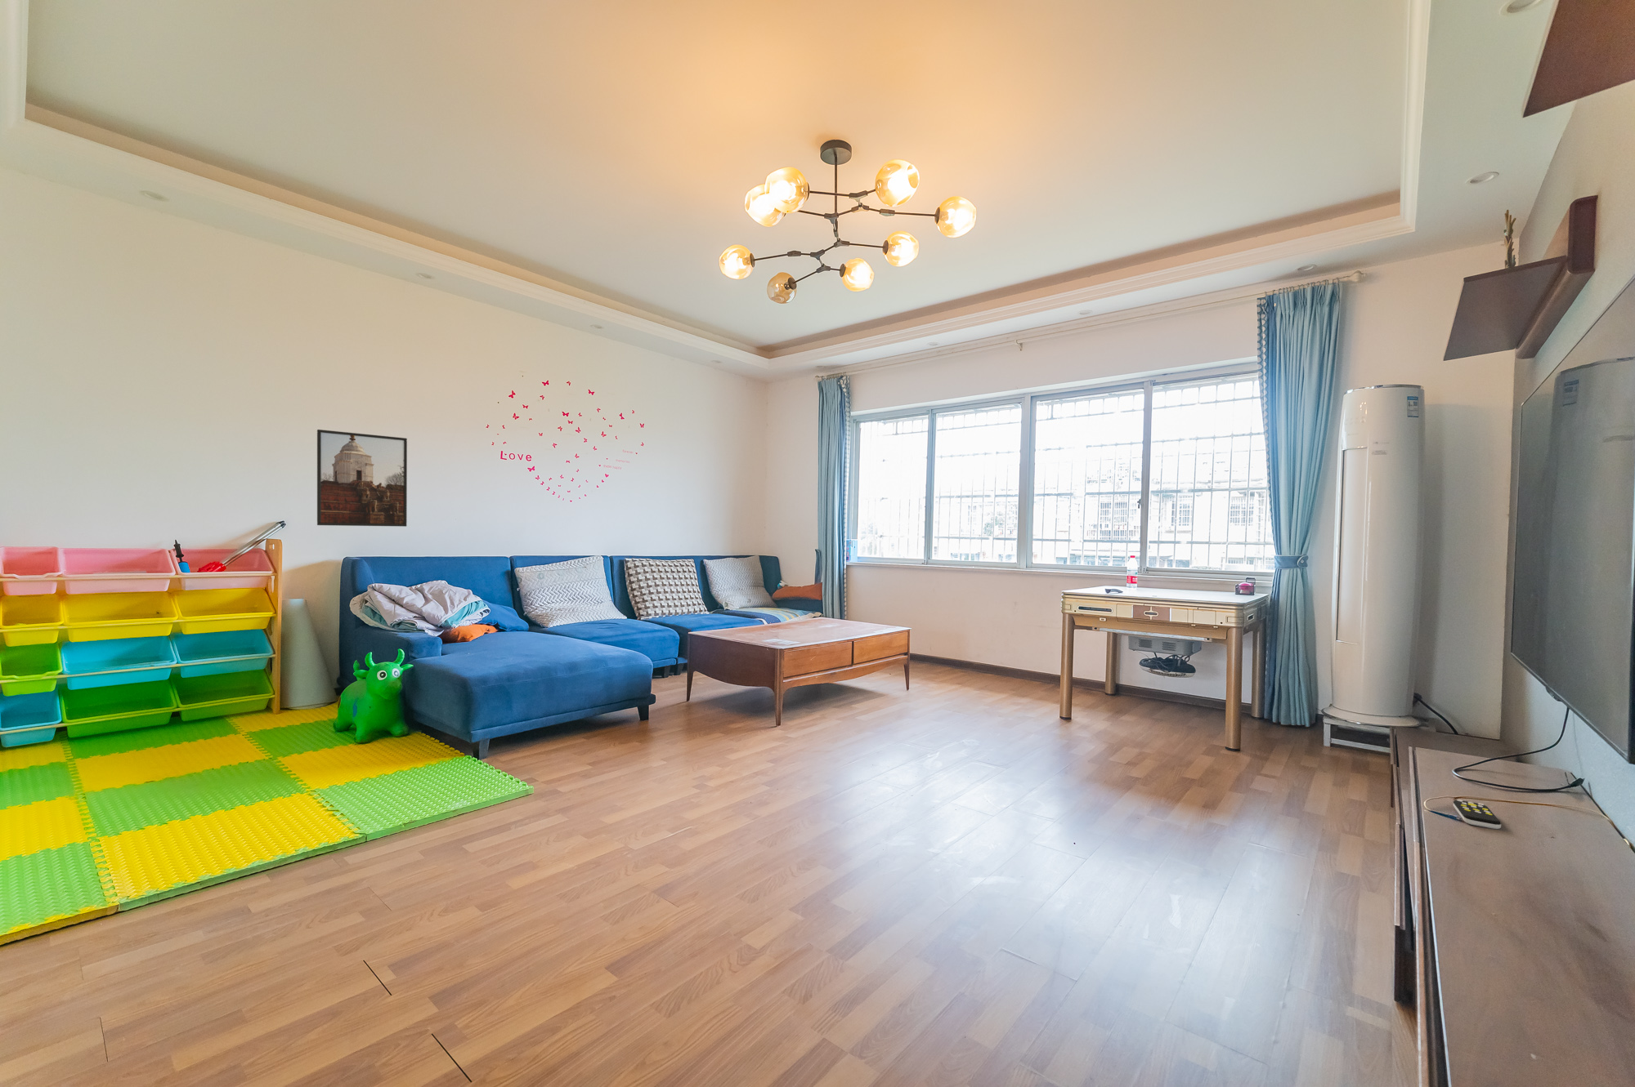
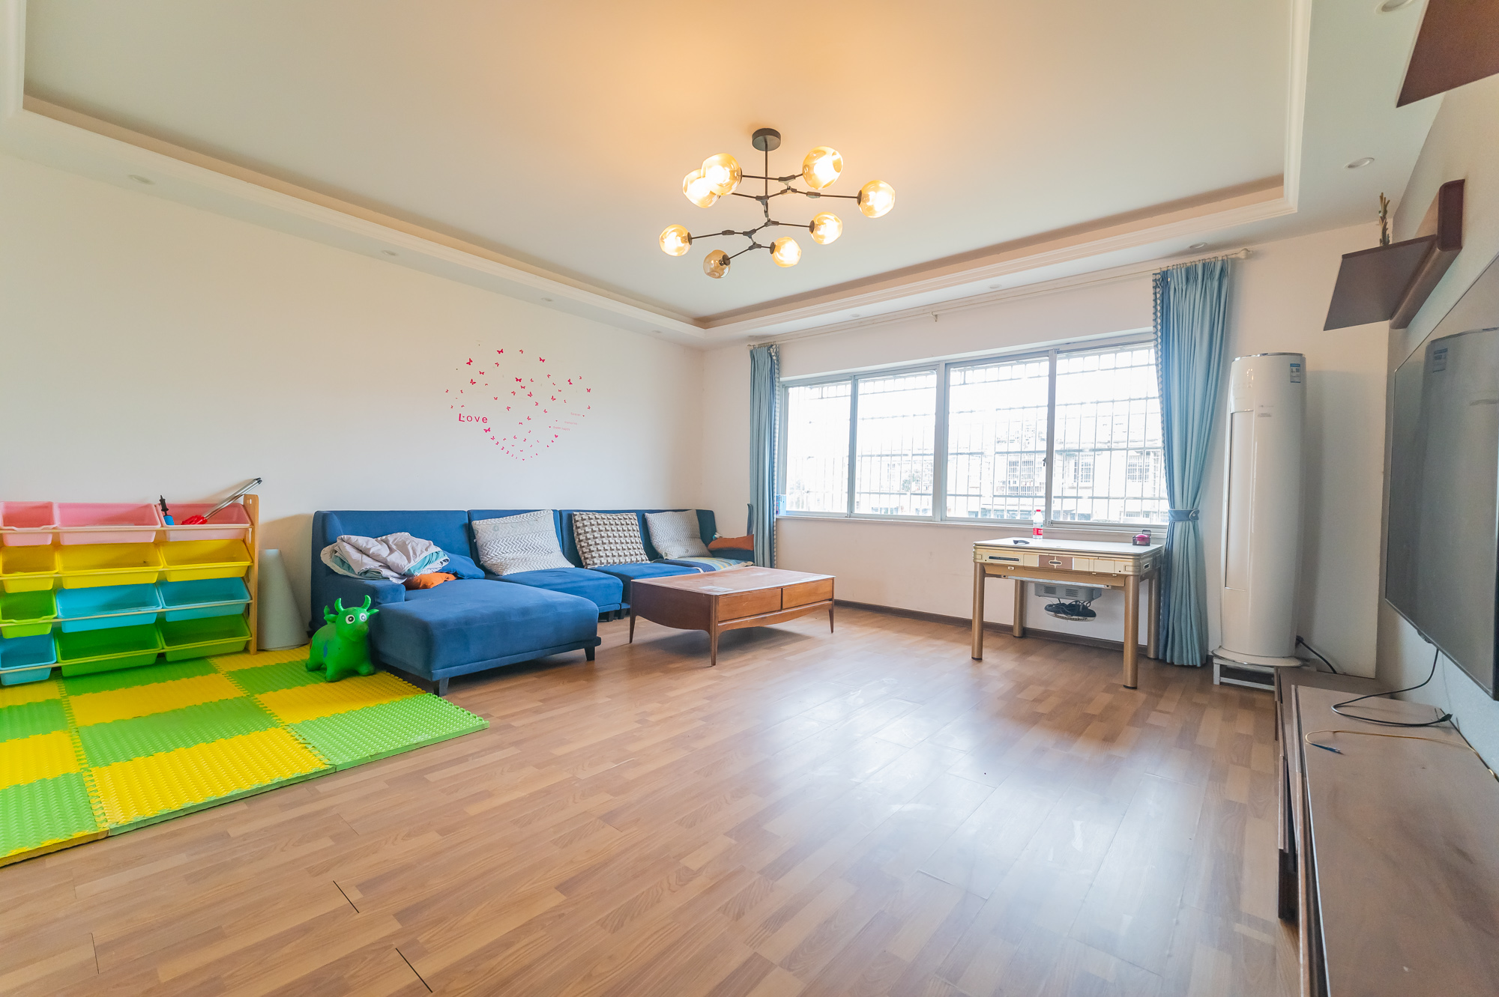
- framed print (363, 479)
- remote control (1476, 813)
